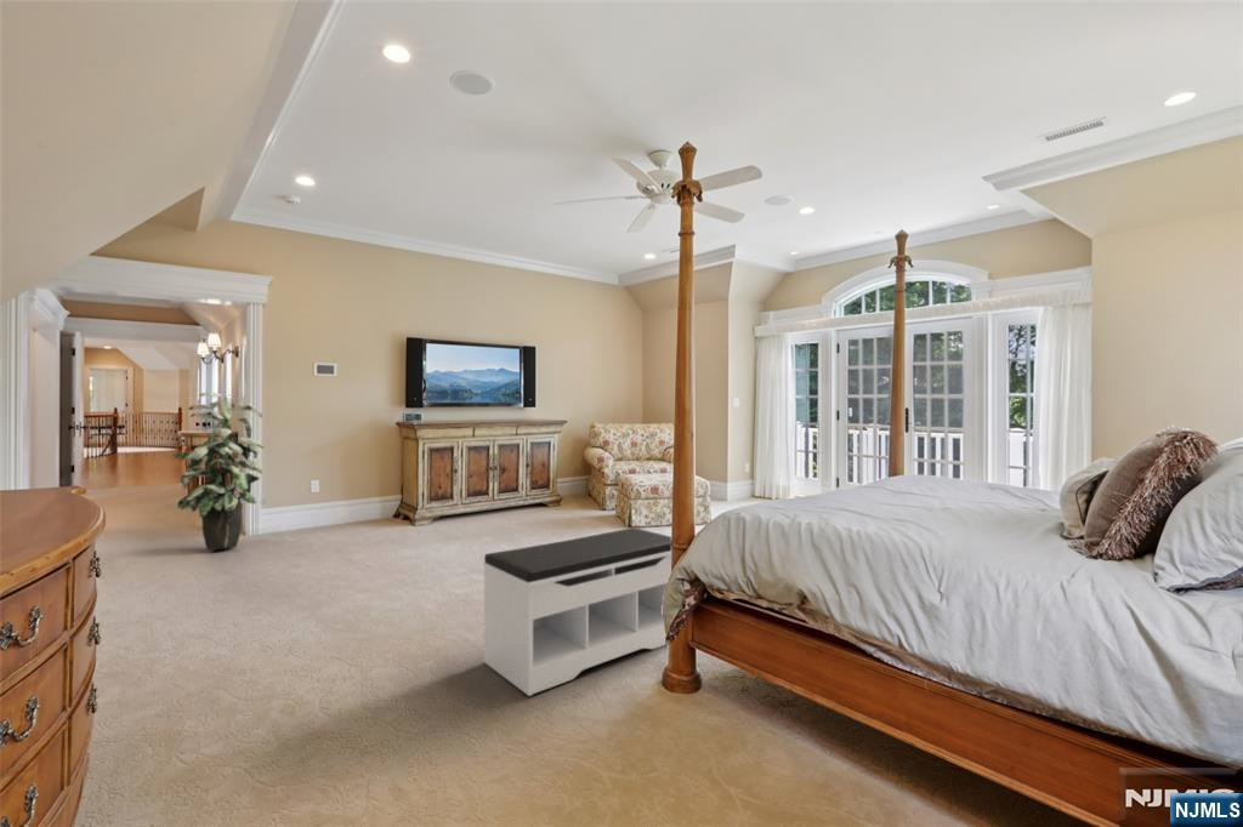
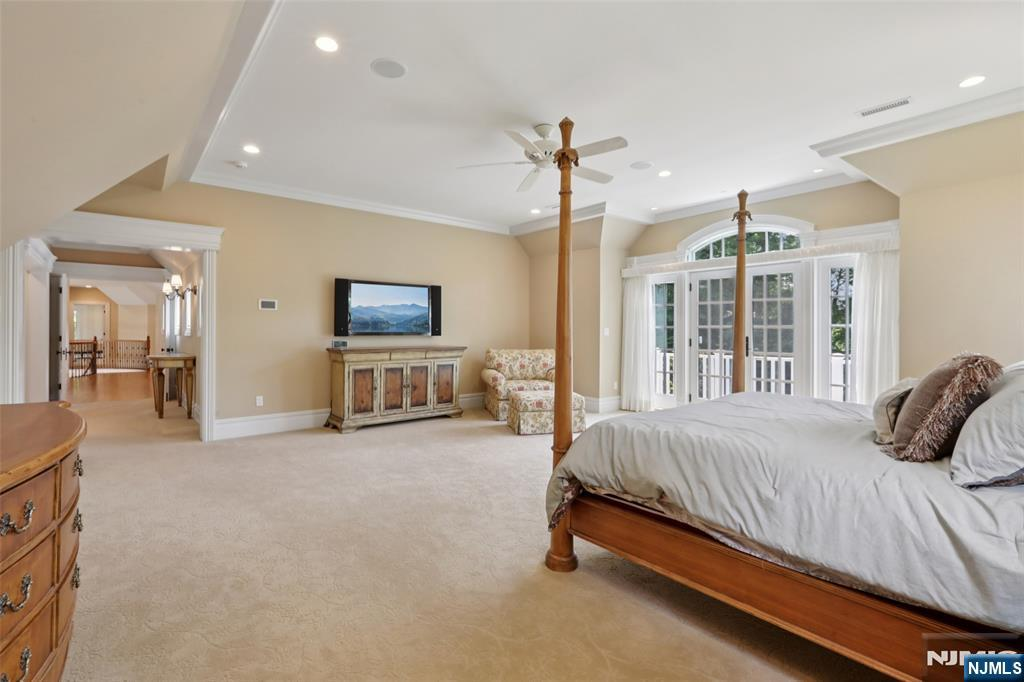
- indoor plant (218, 470)
- bench (589, 597)
